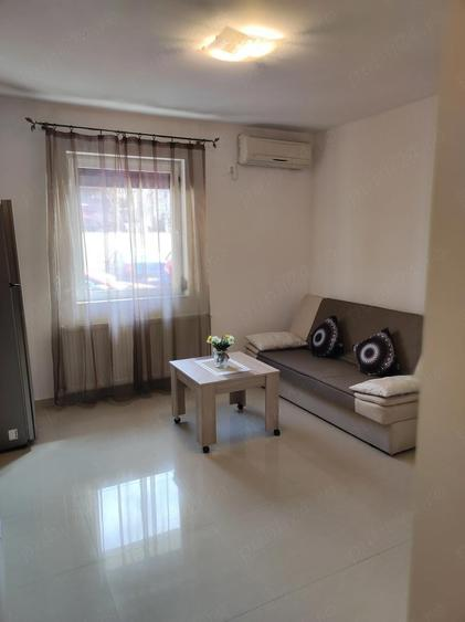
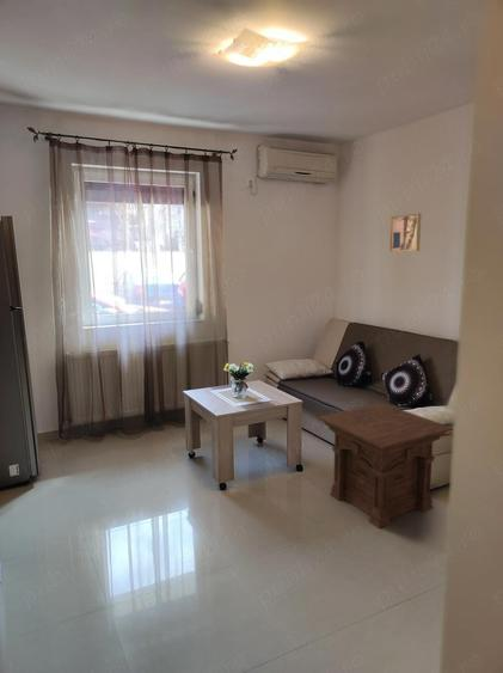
+ side table (381, 461)
+ wall art (404, 233)
